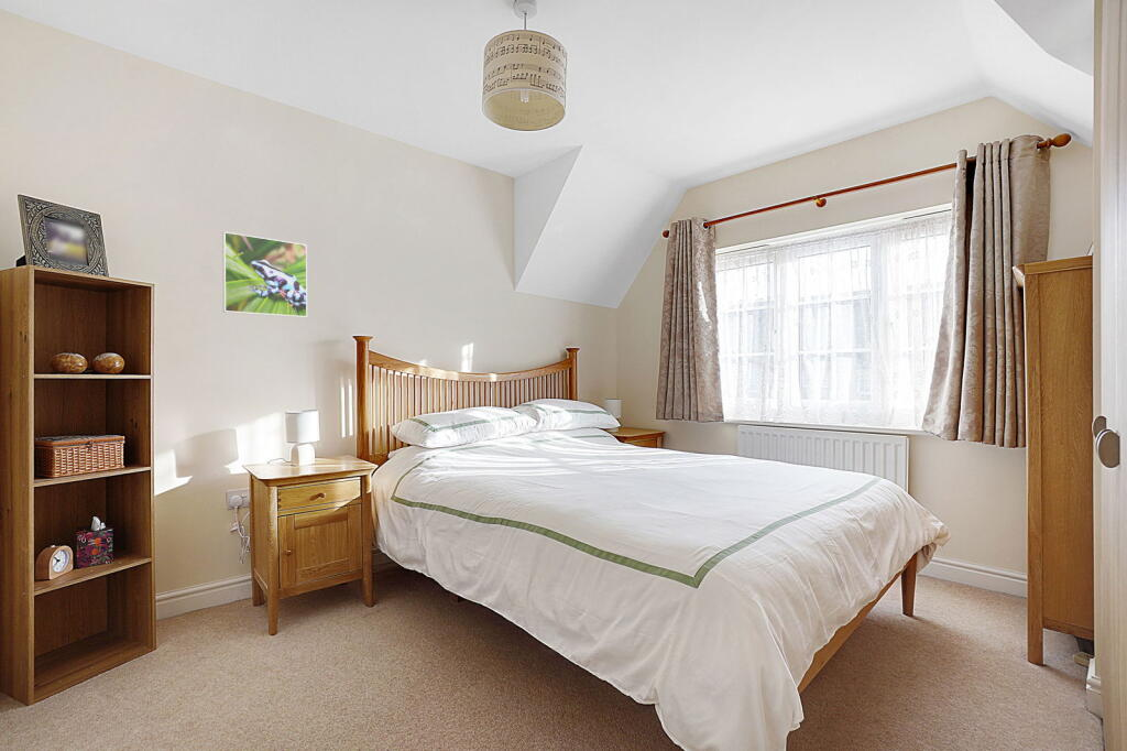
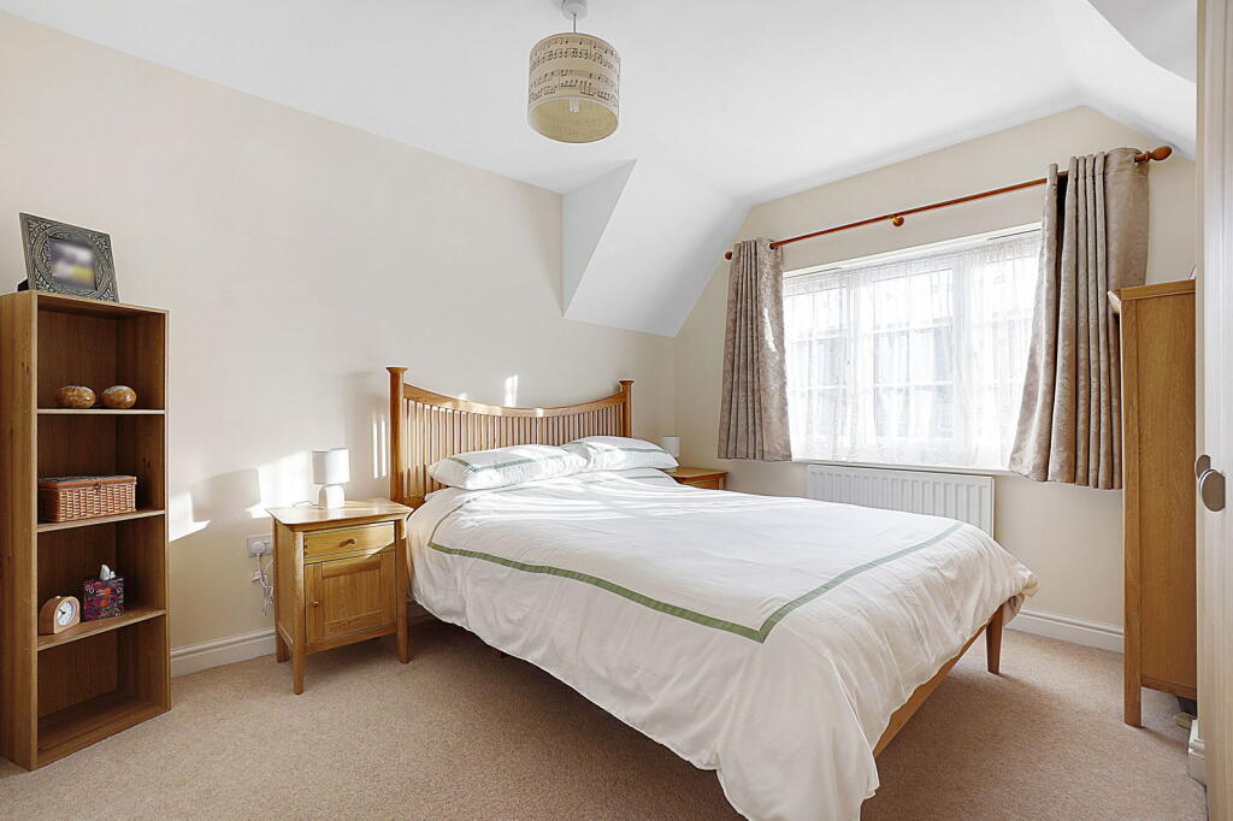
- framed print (266, 276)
